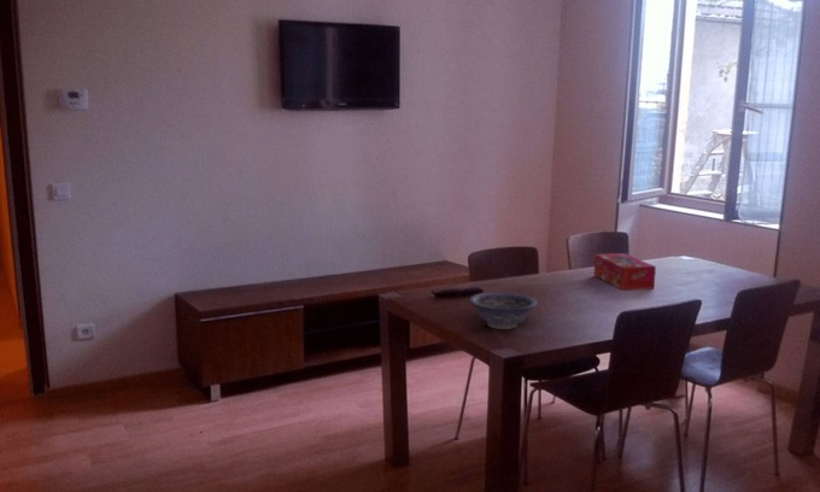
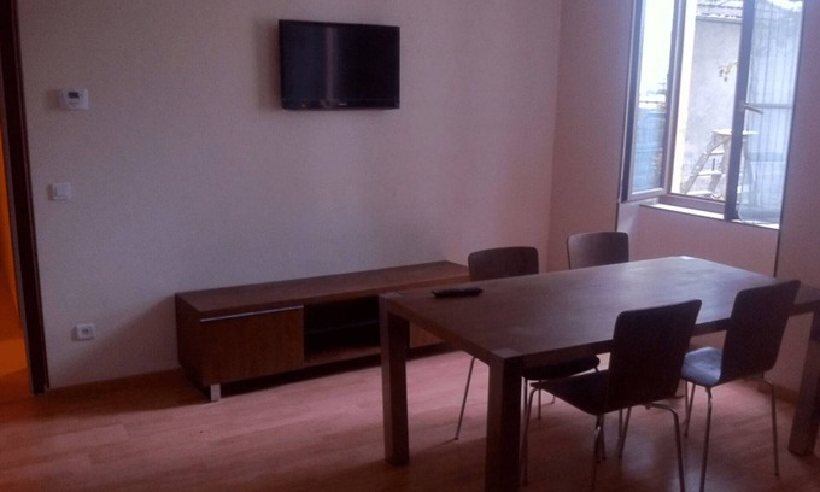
- tissue box (623, 270)
- decorative bowl (502, 312)
